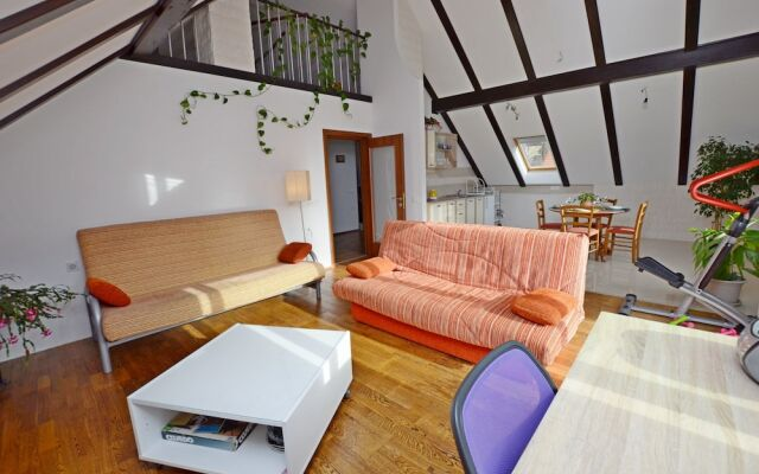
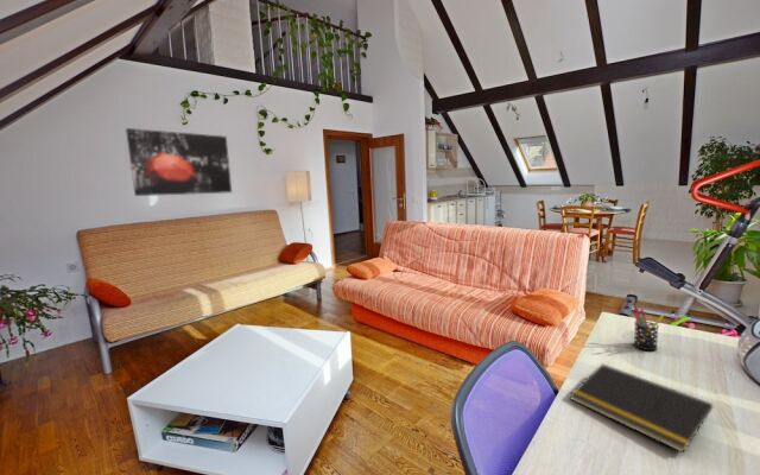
+ pen holder (644, 328)
+ notepad (636, 400)
+ wall art (184, 164)
